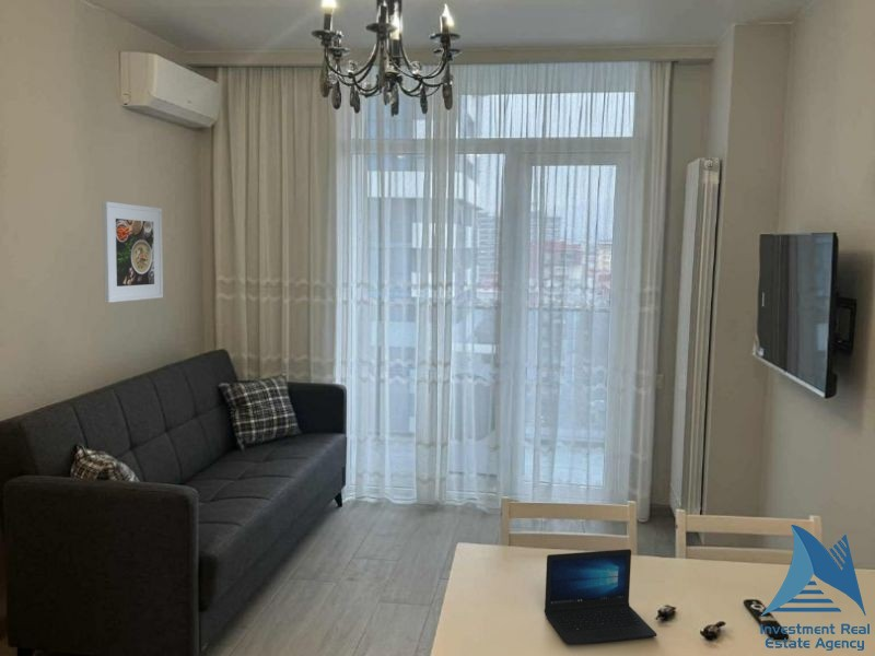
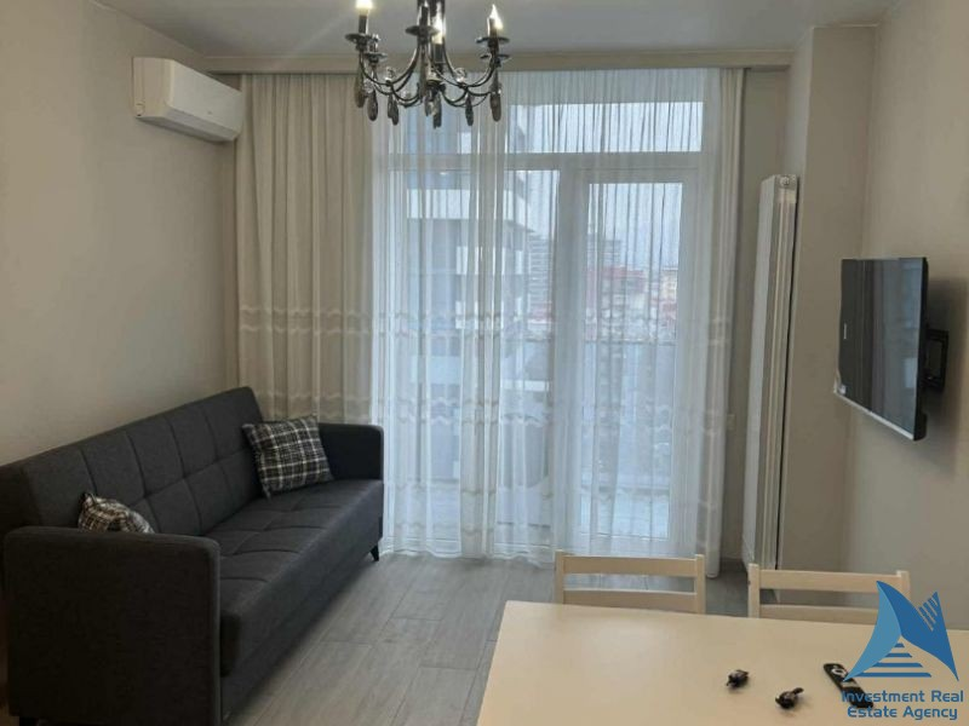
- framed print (135, 253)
- laptop (599, 594)
